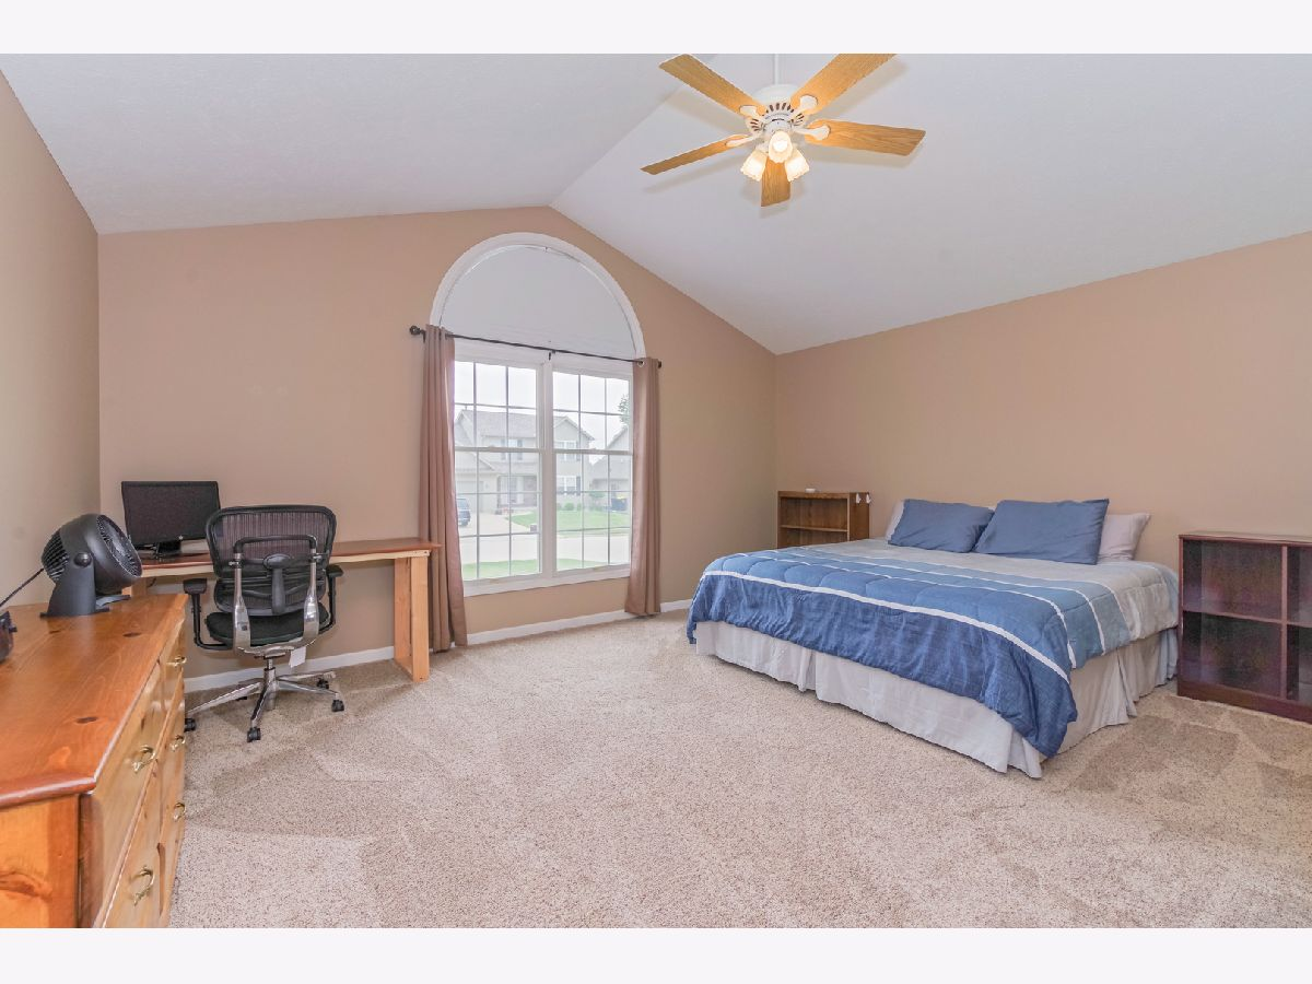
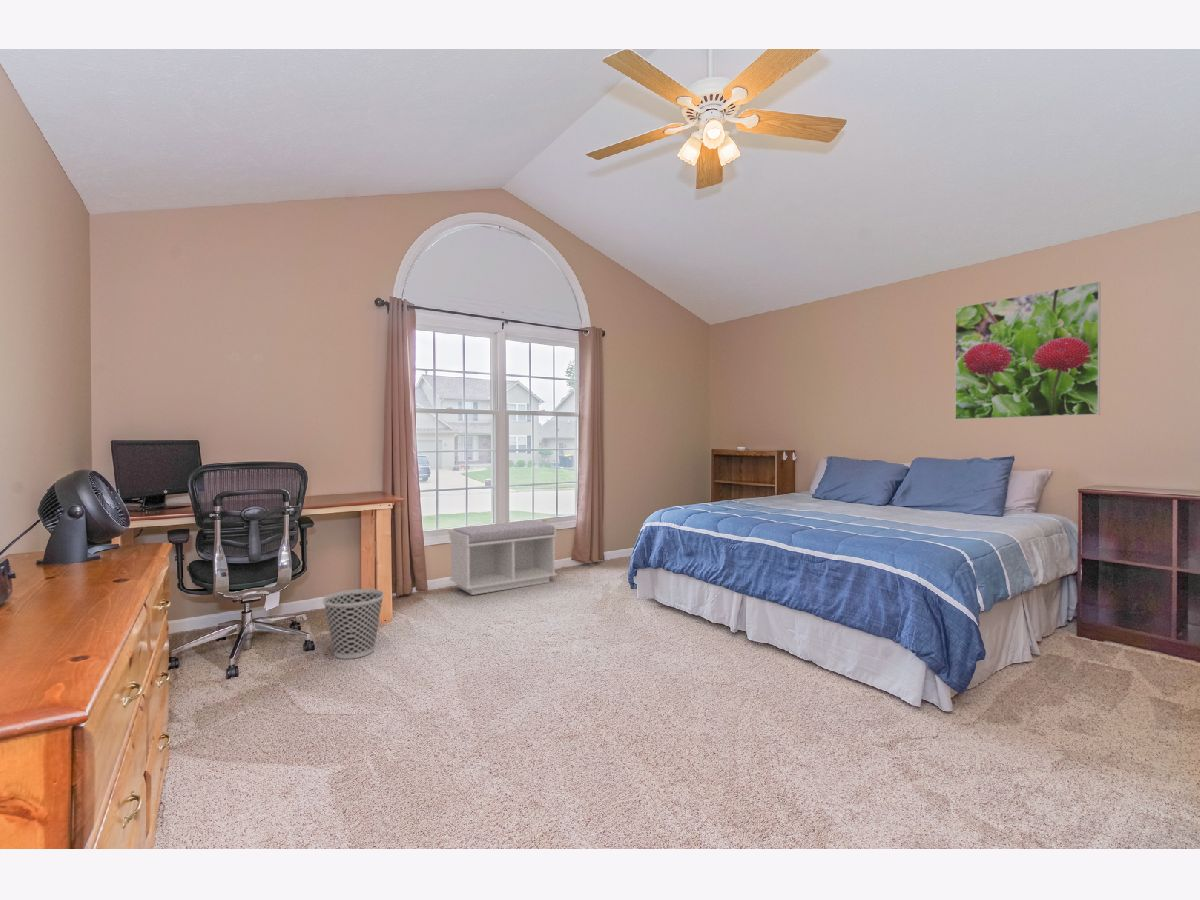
+ bench (504, 554)
+ wastebasket (354, 624)
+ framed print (1021, 356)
